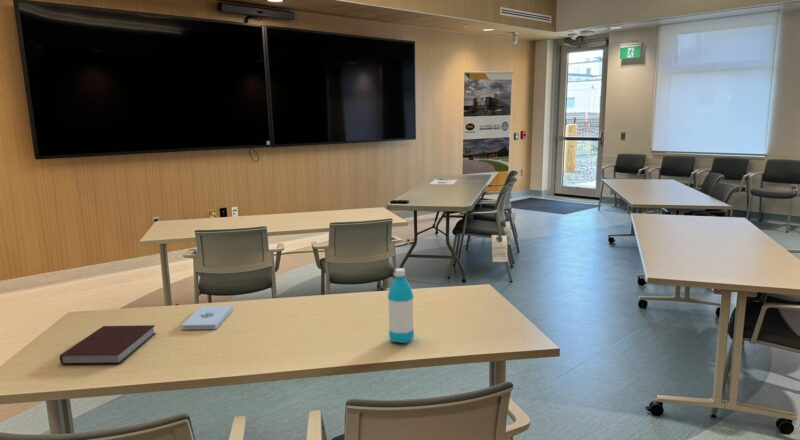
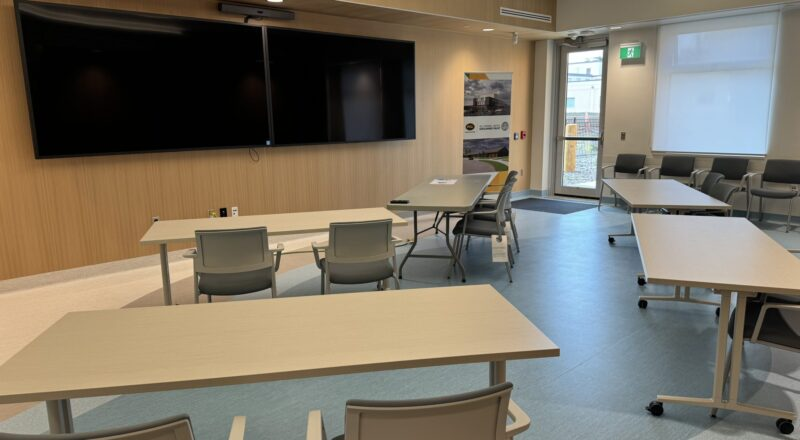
- water bottle (400, 305)
- notepad (208, 317)
- notebook (110, 343)
